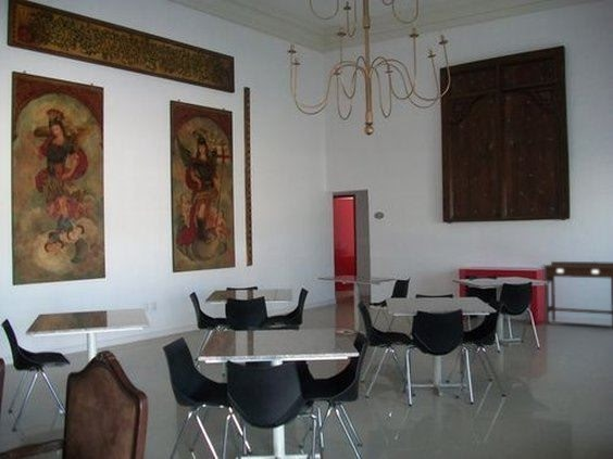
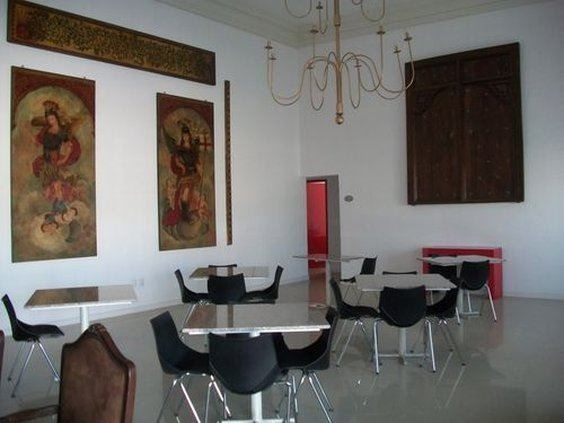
- console table (581, 309)
